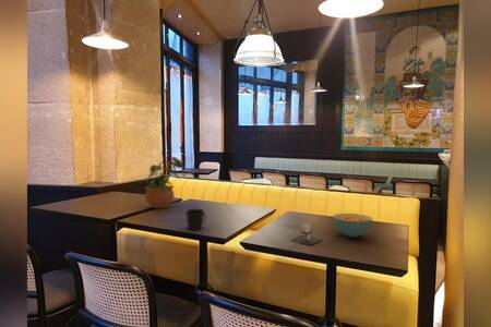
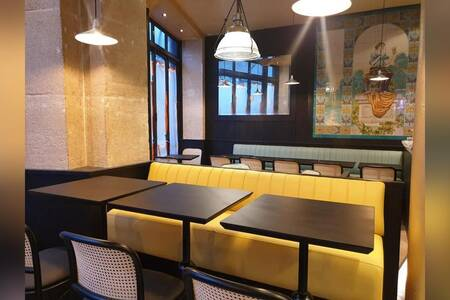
- cereal bowl (351, 226)
- architectural model (306, 231)
- potted plant (165, 181)
- cup (196, 218)
